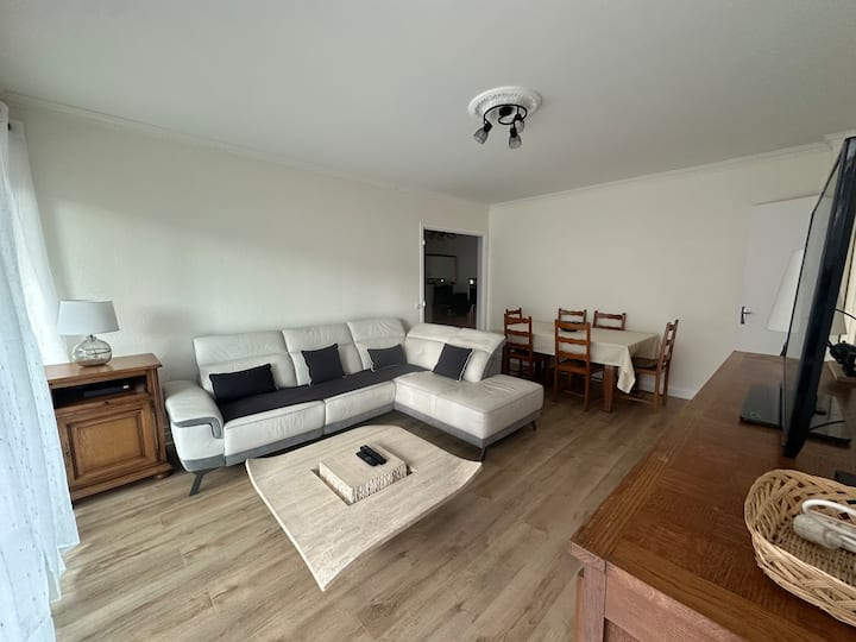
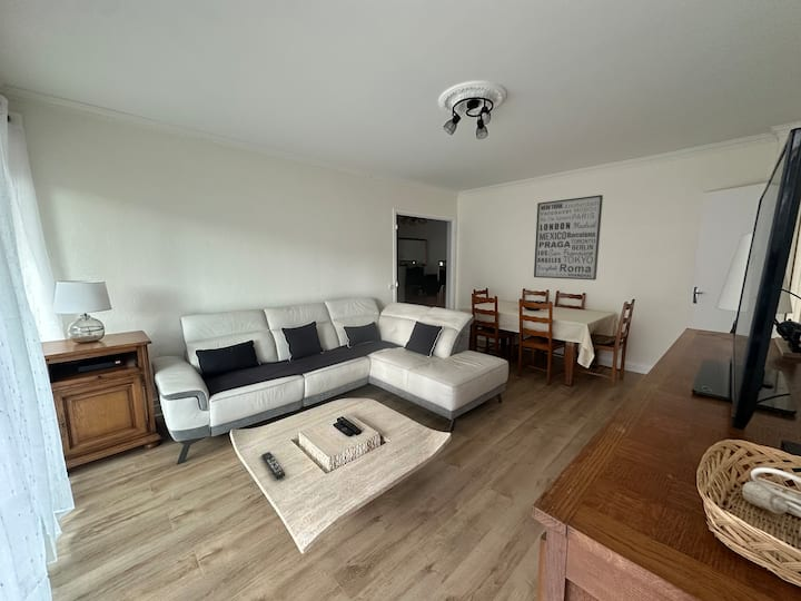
+ remote control (273, 464)
+ wall art (565, 239)
